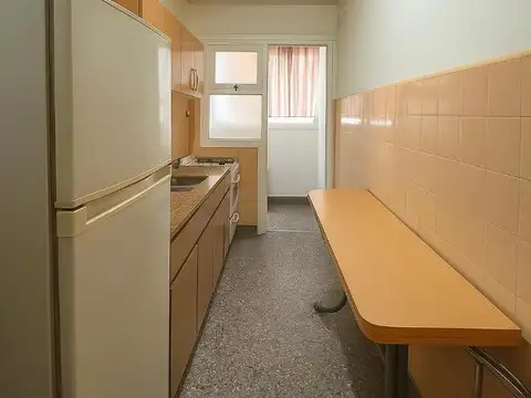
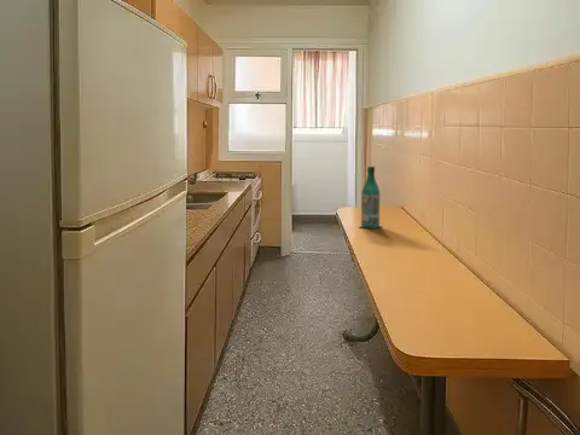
+ bottle (370, 196)
